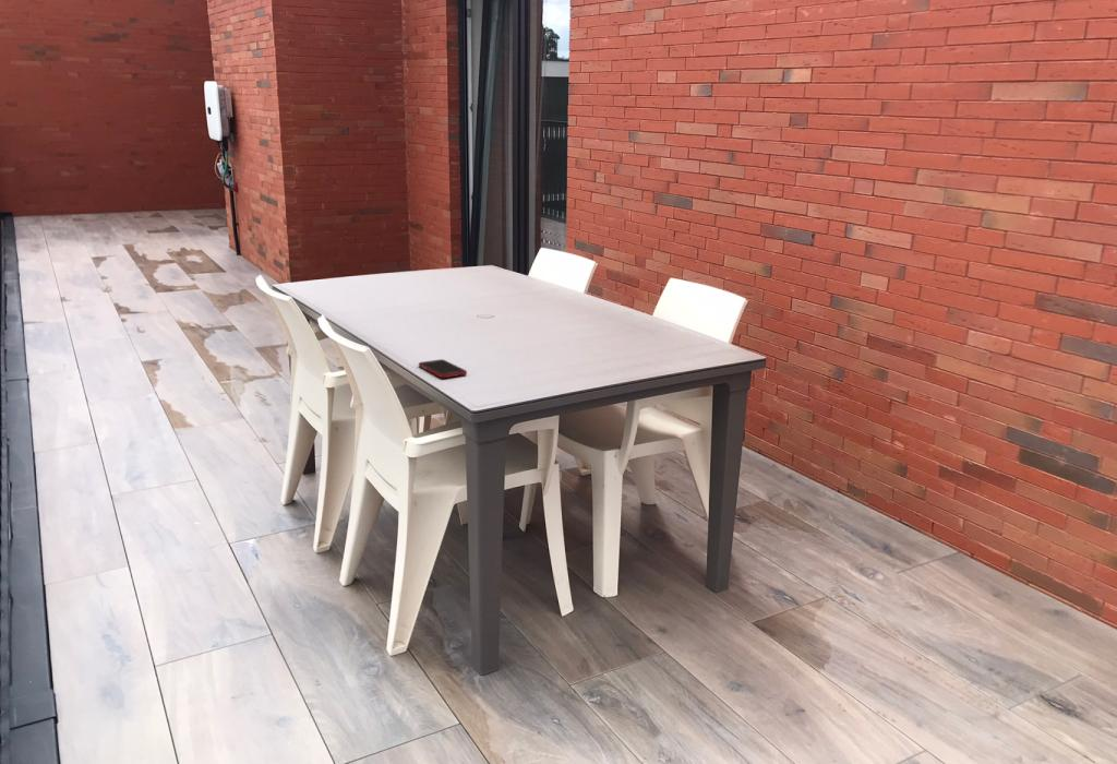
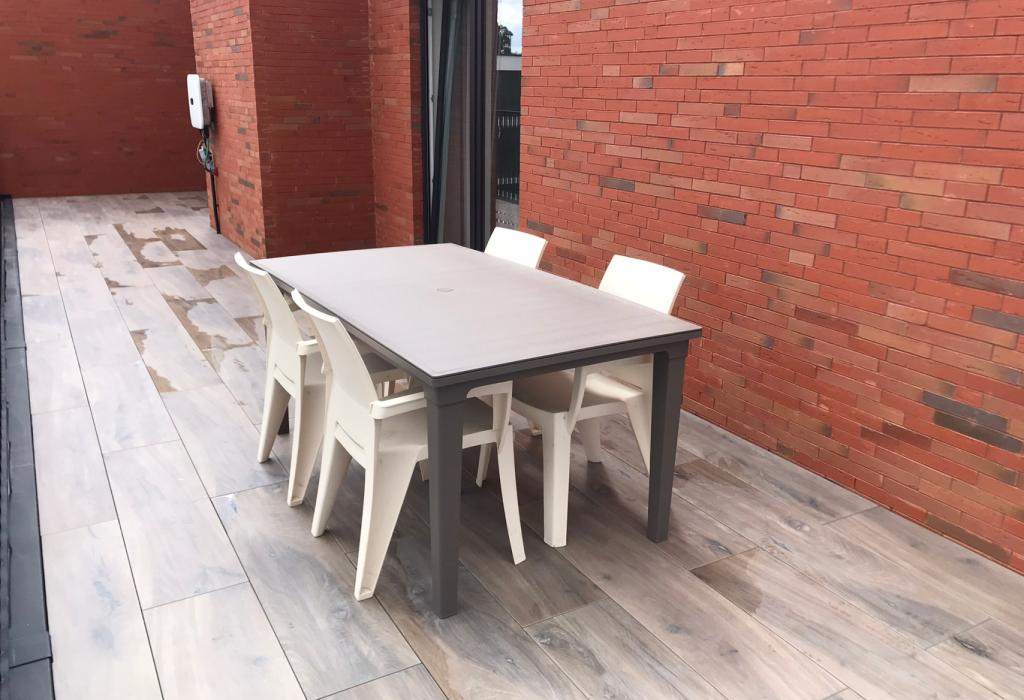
- cell phone (442, 368)
